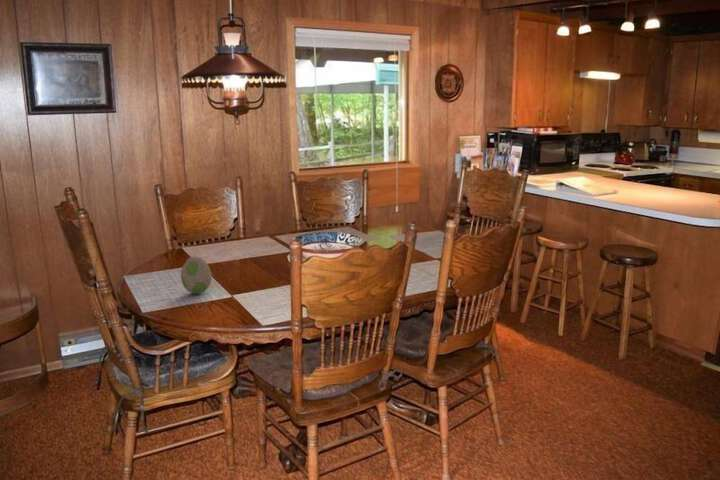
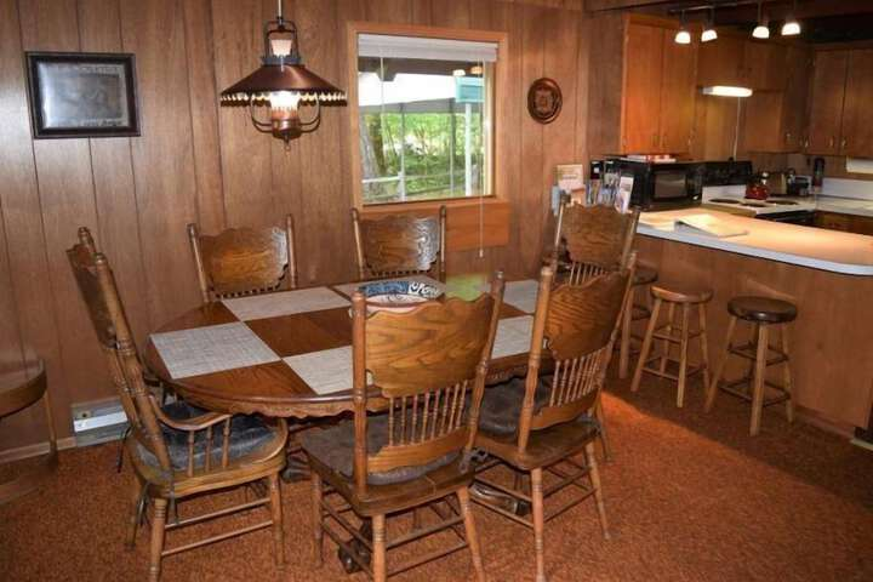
- decorative egg (196, 274)
